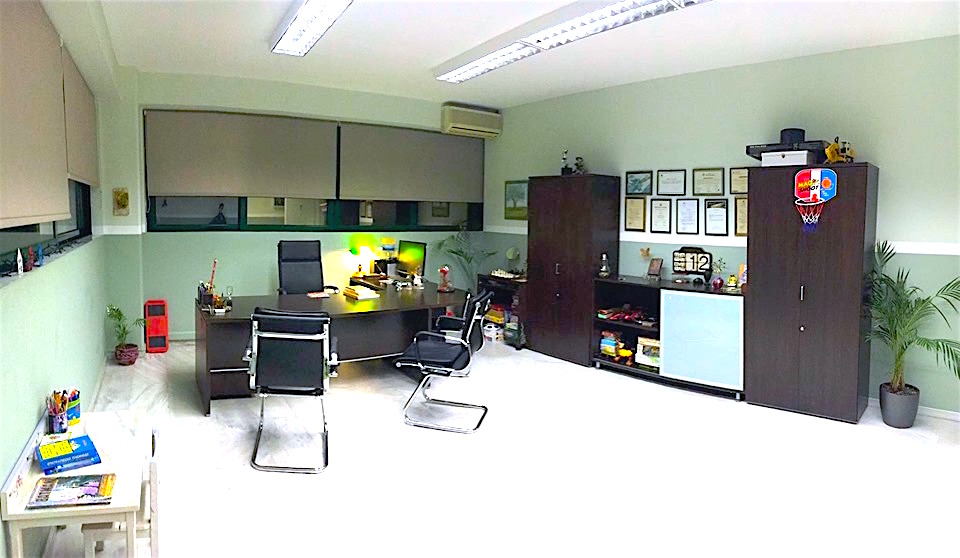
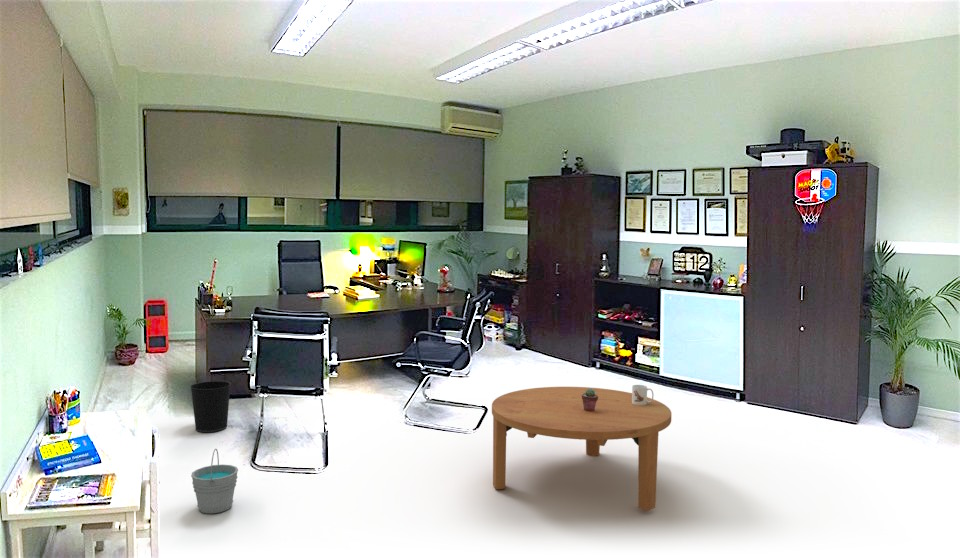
+ wastebasket (211, 406)
+ bucket (215, 478)
+ potted succulent (589, 399)
+ mug (642, 394)
+ coffee table (579, 438)
